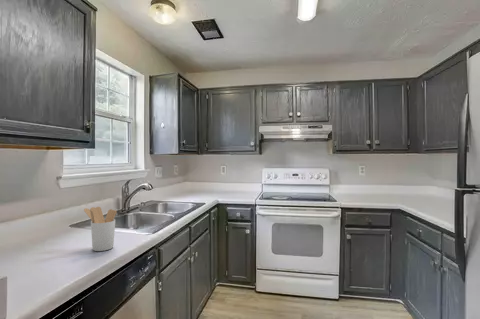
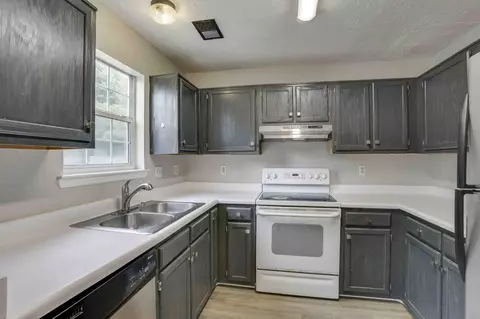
- utensil holder (99, 226)
